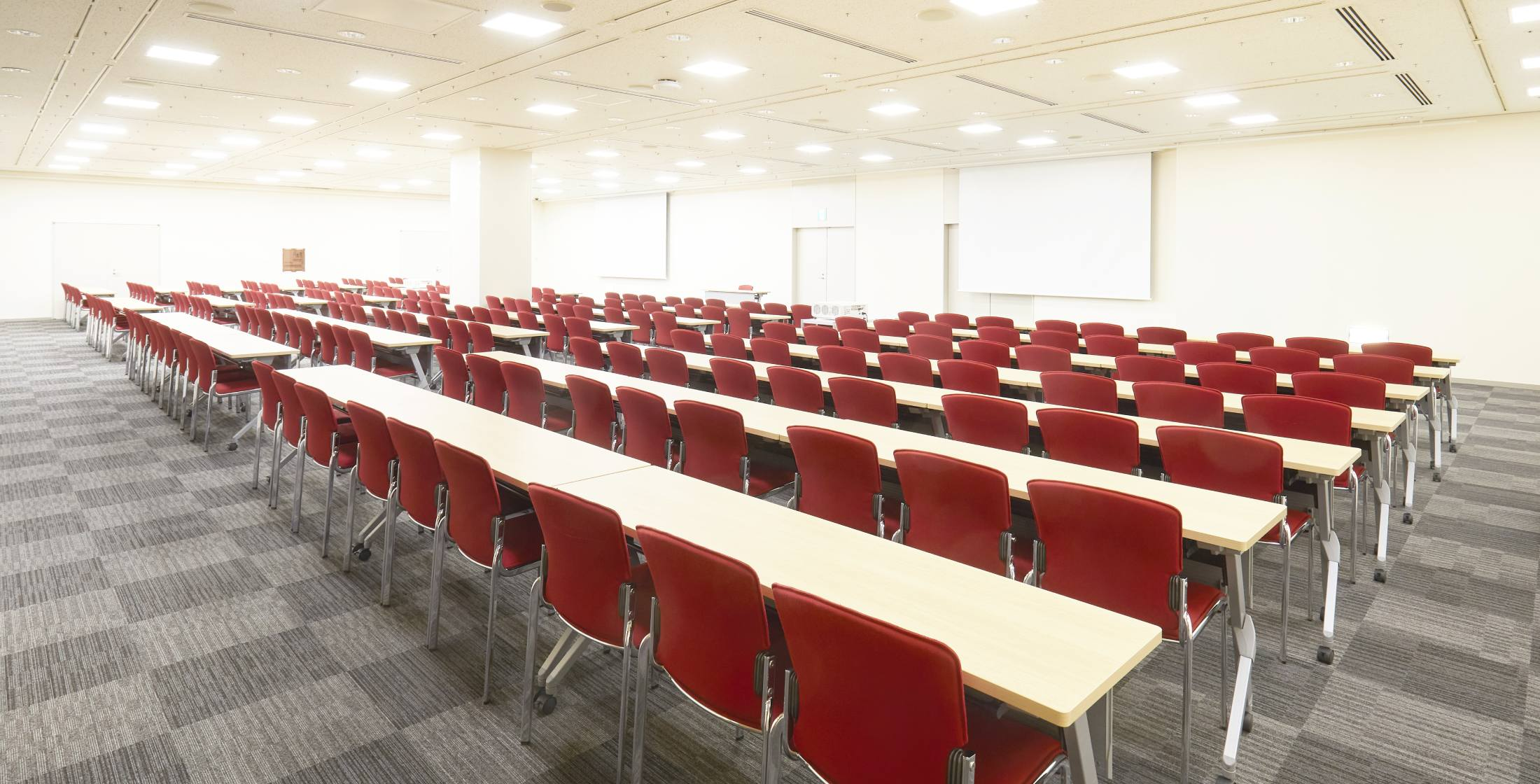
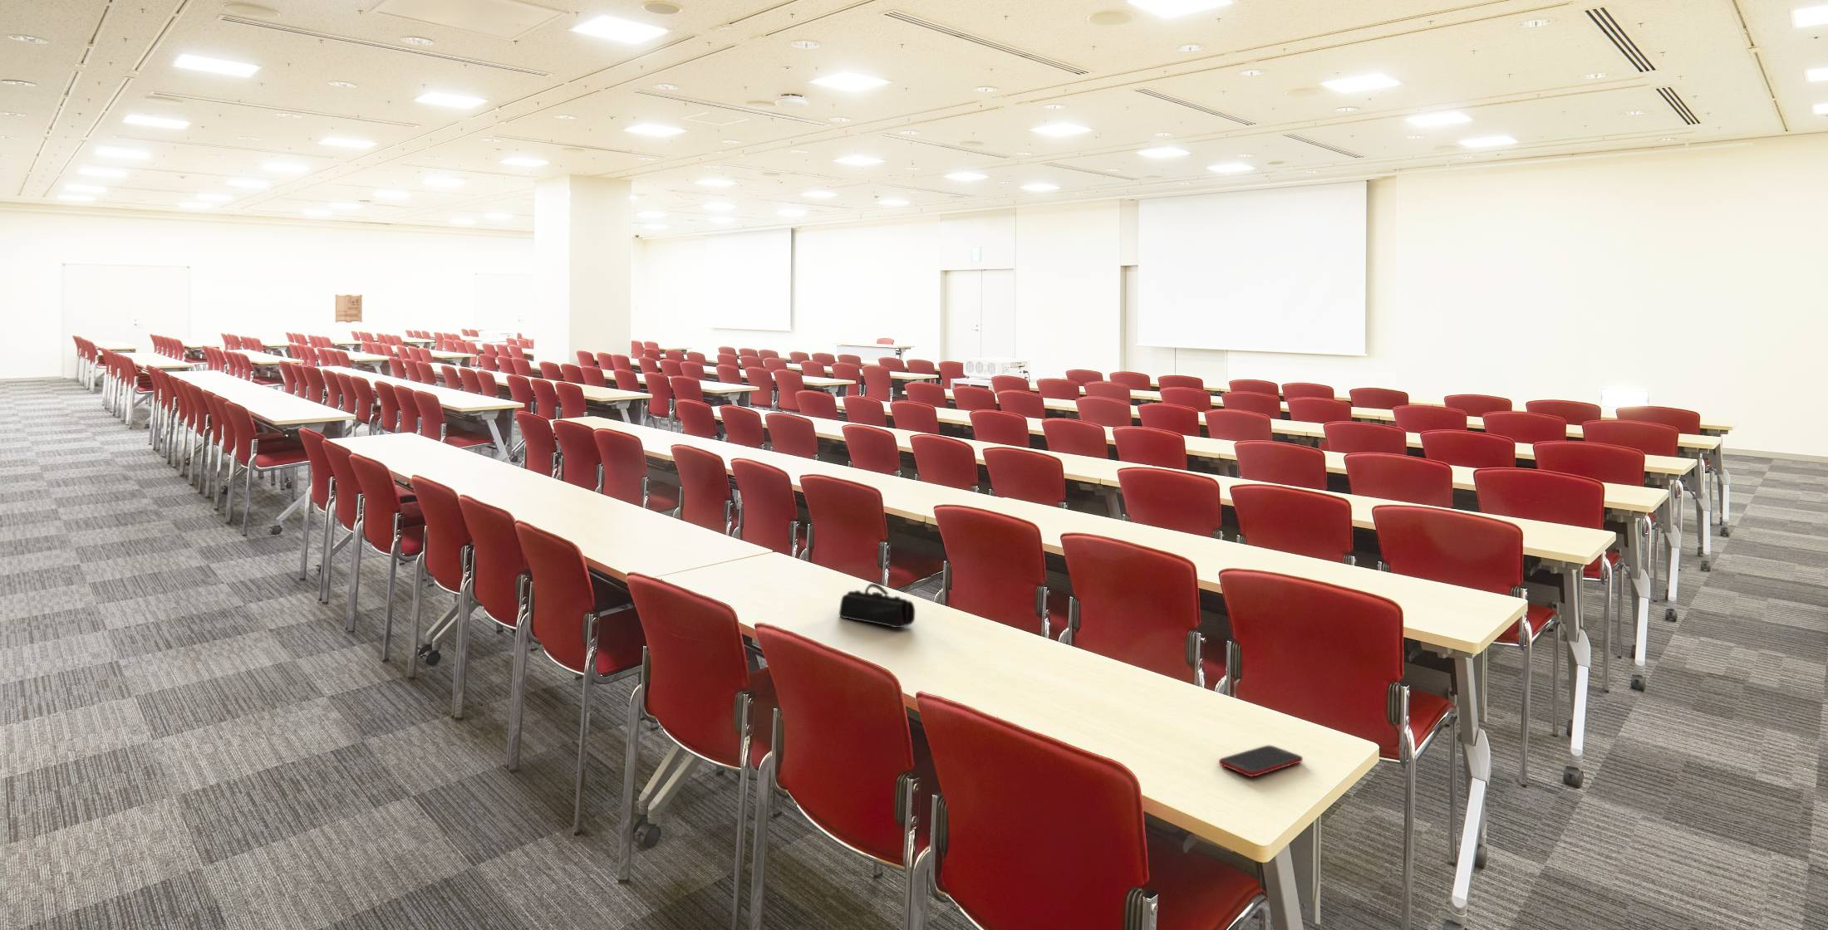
+ pencil case (876, 601)
+ cell phone (1261, 760)
